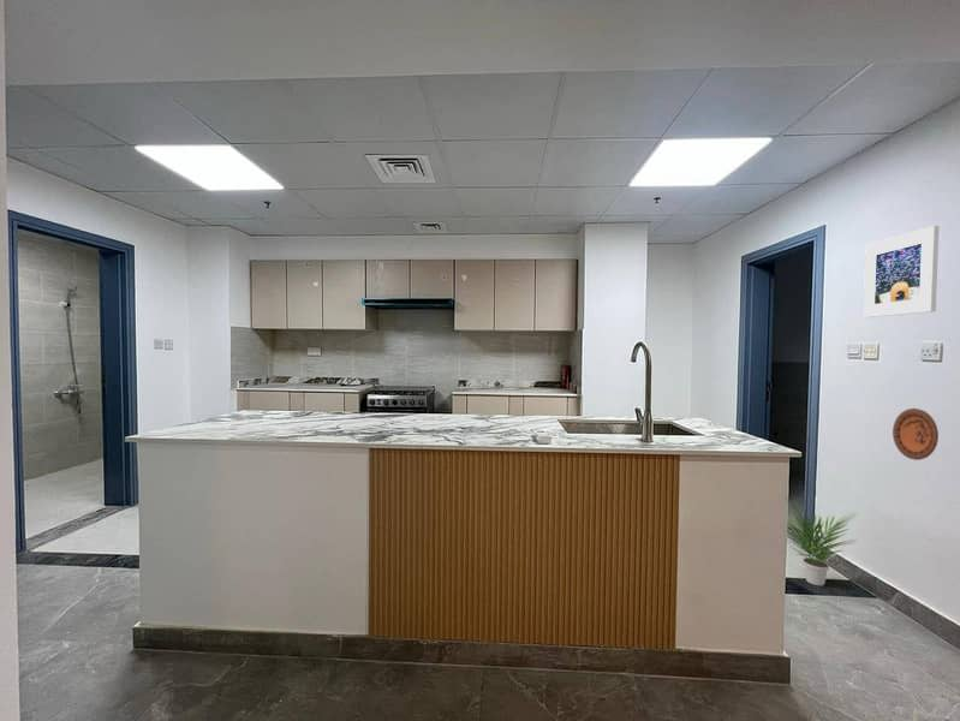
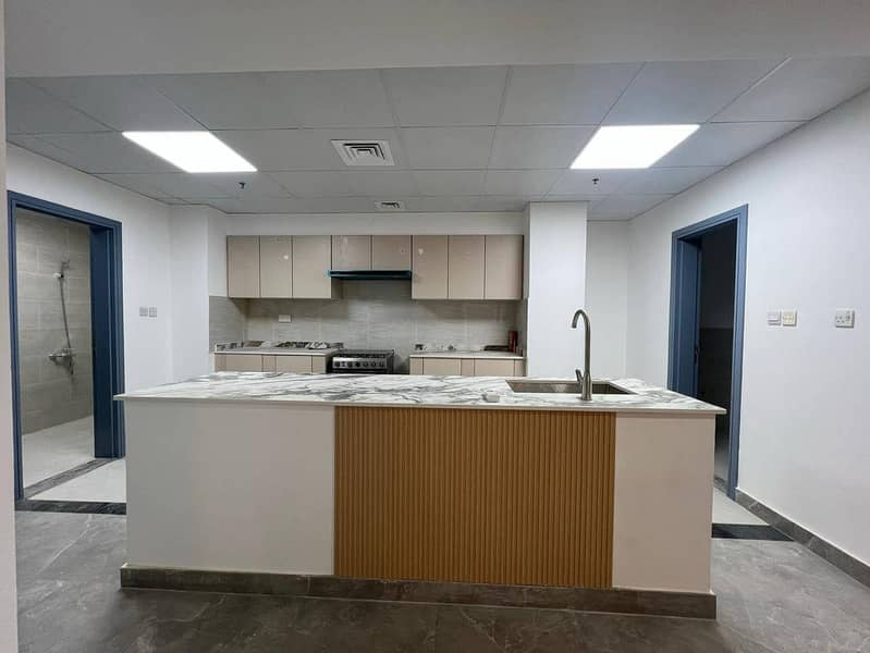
- potted plant (815, 542)
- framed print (898, 275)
- decorative plate (914, 434)
